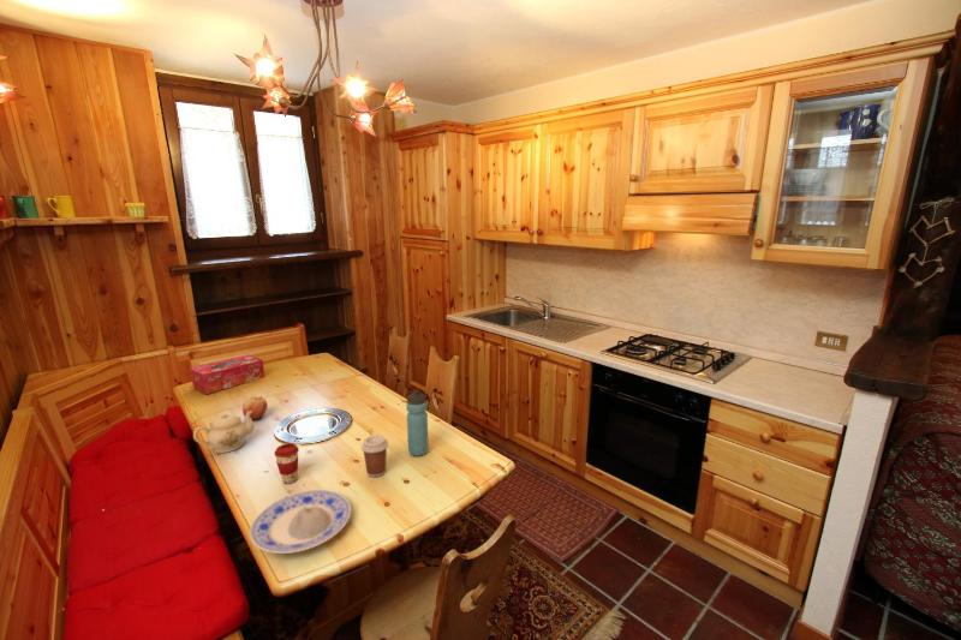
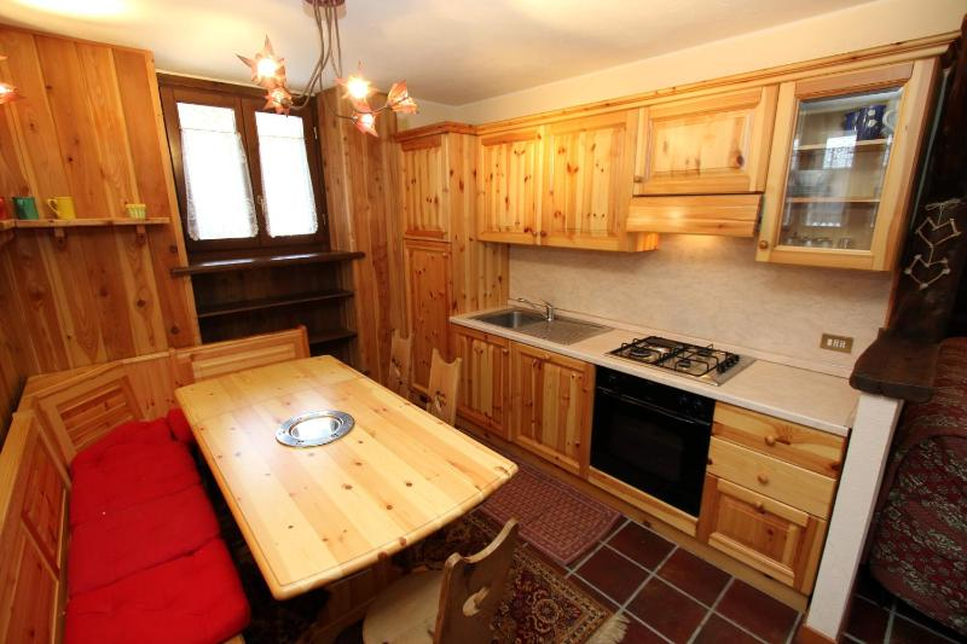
- coffee cup (375, 455)
- coffee cup (287, 463)
- apple (255, 407)
- plate (302, 518)
- tissue box (228, 372)
- teapot (225, 430)
- water bottle (417, 421)
